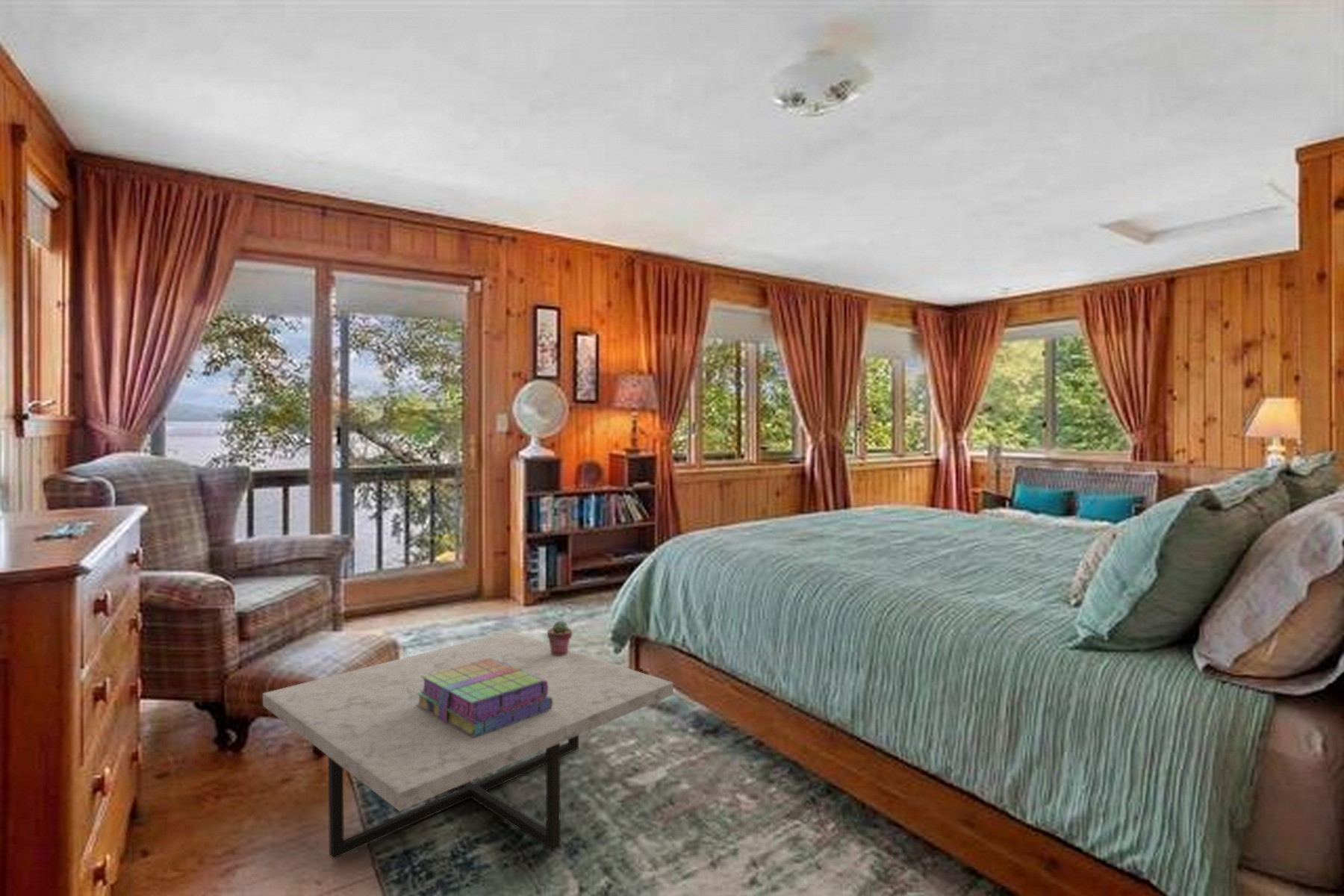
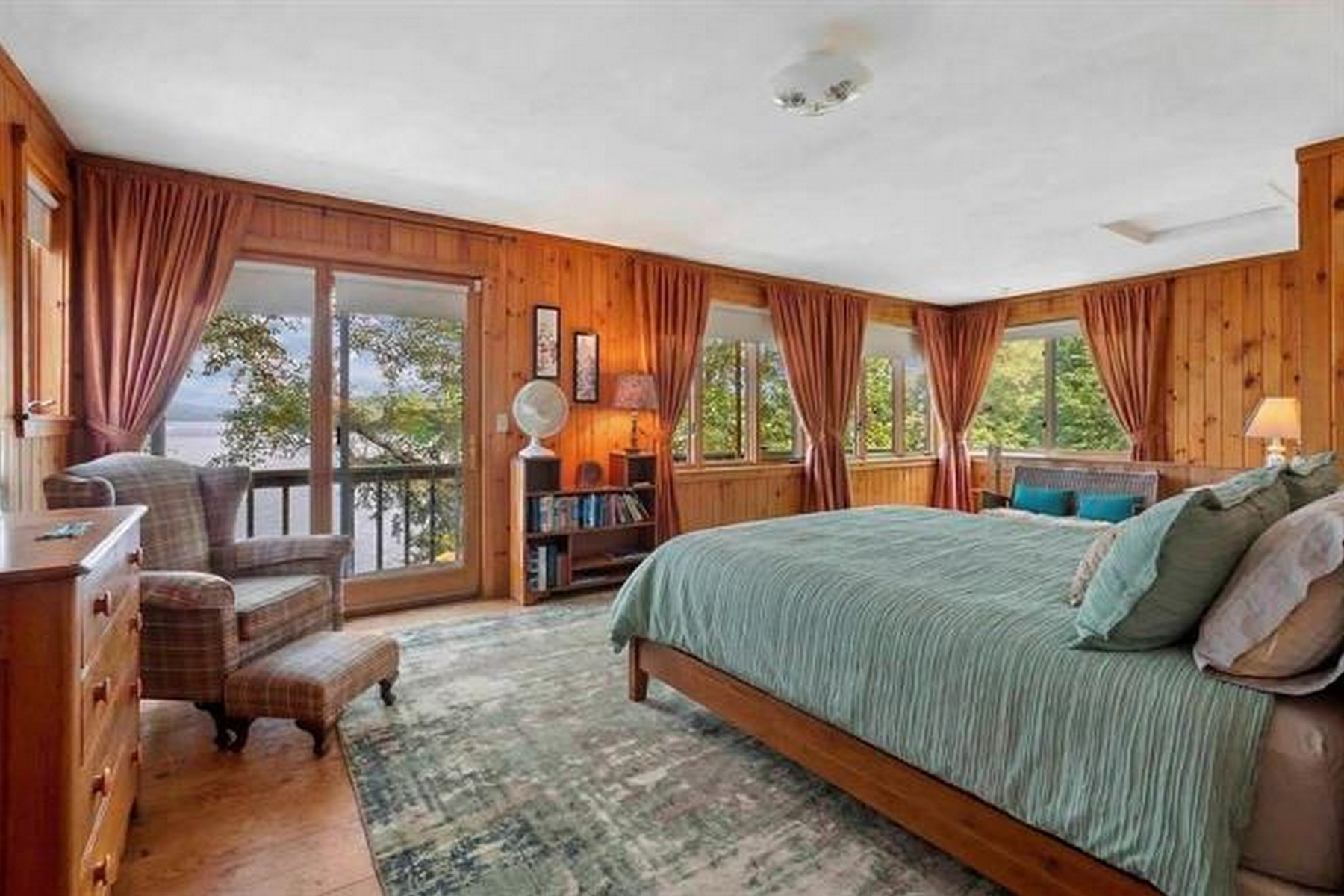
- potted succulent (559, 636)
- coffee table (471, 741)
- stack of books (483, 691)
